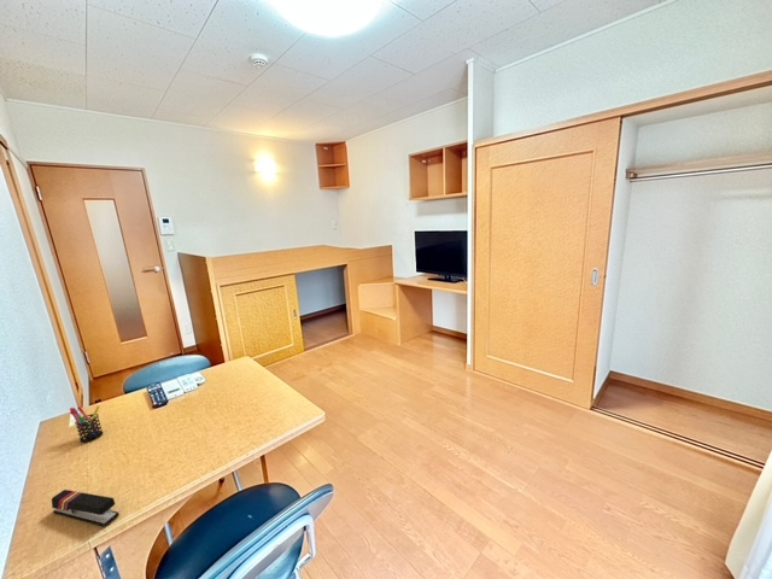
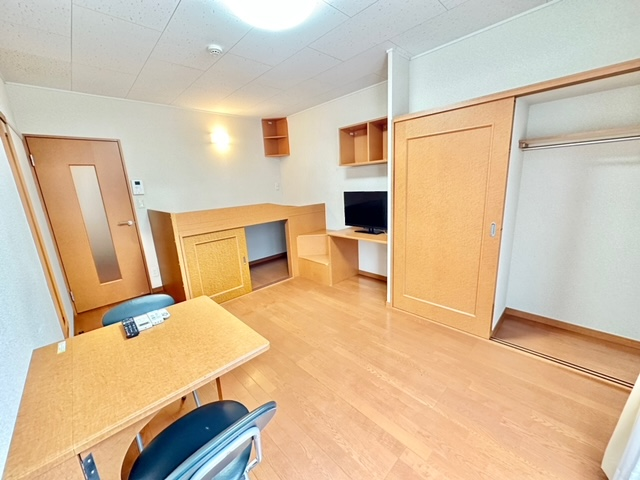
- pen holder (84, 422)
- stapler (83, 504)
